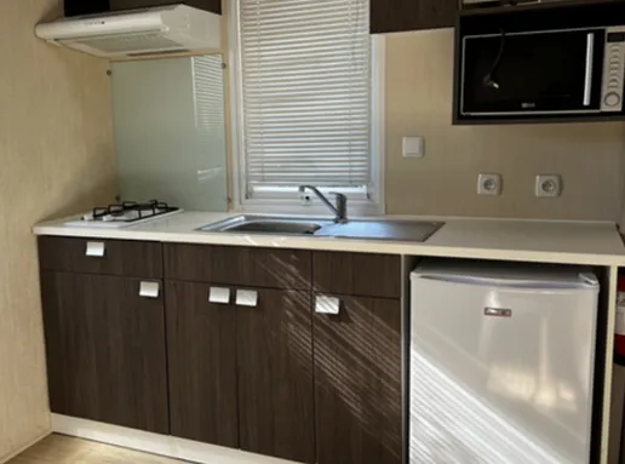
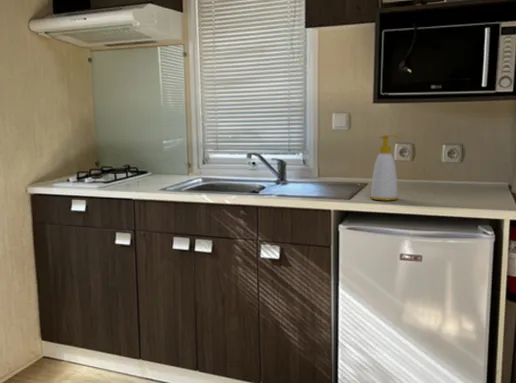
+ soap bottle (385, 167)
